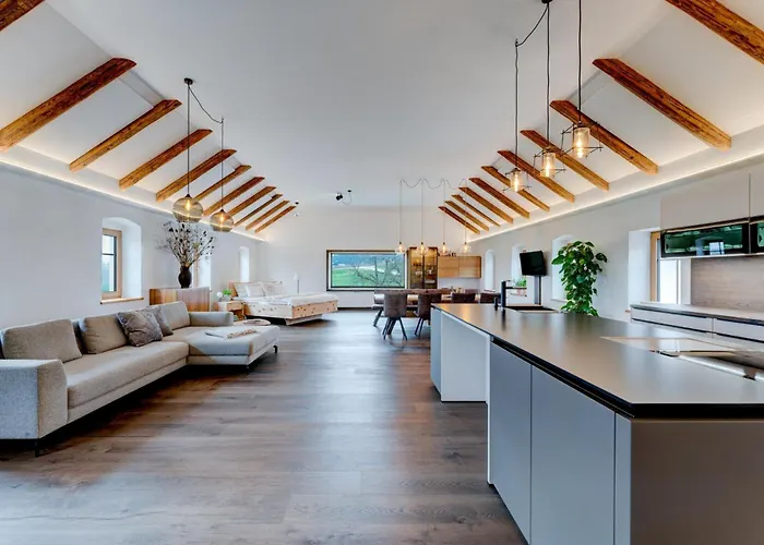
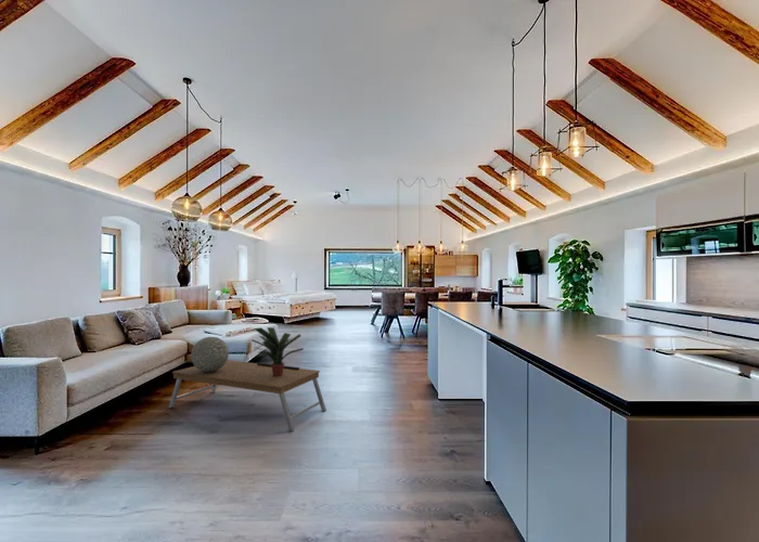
+ decorative ball (209, 351)
+ potted plant (274, 347)
+ coffee table (246, 388)
